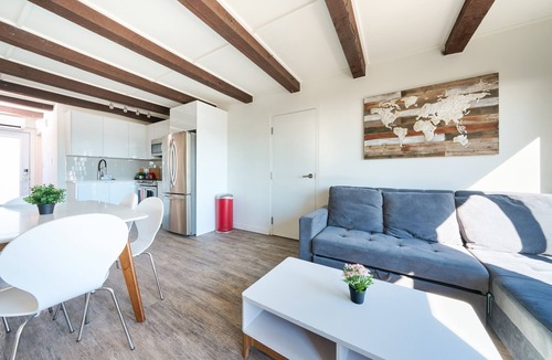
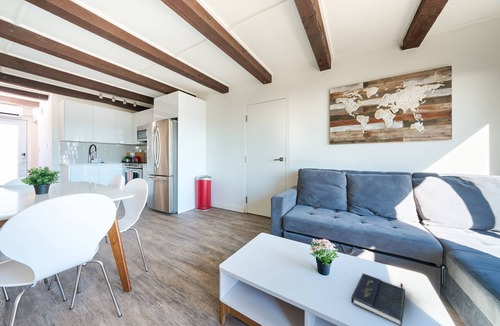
+ book (380, 290)
